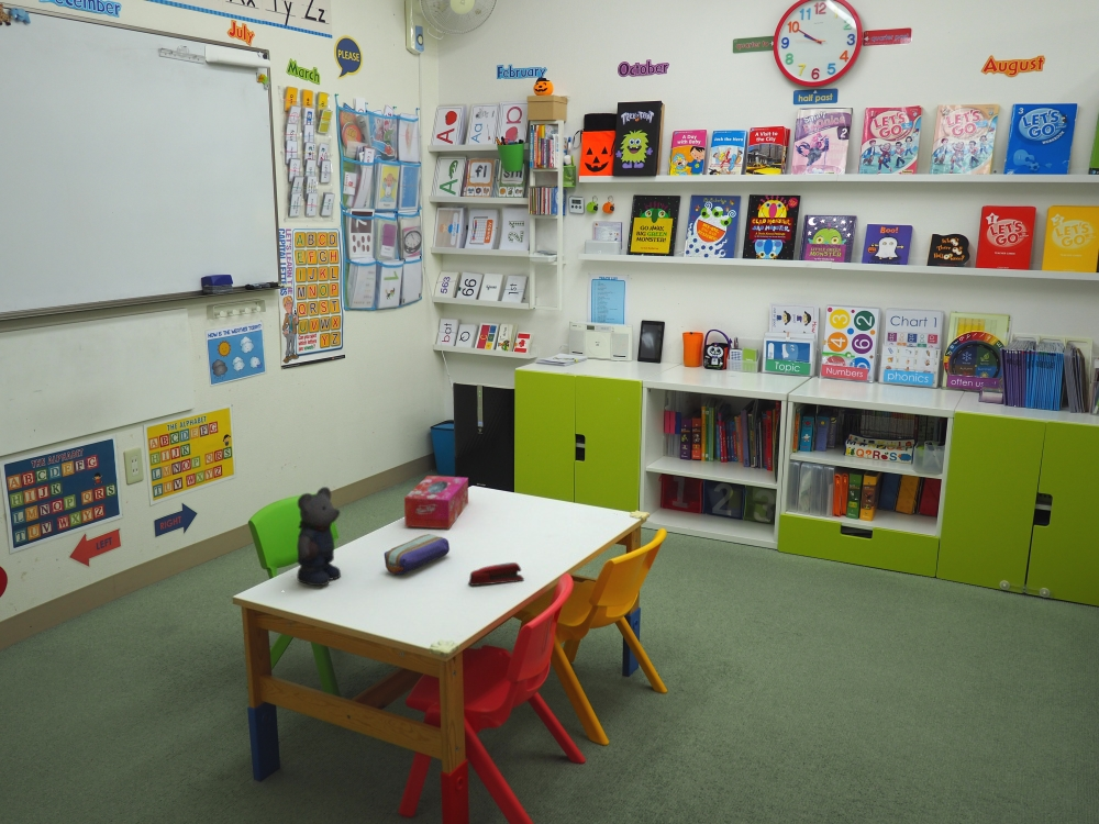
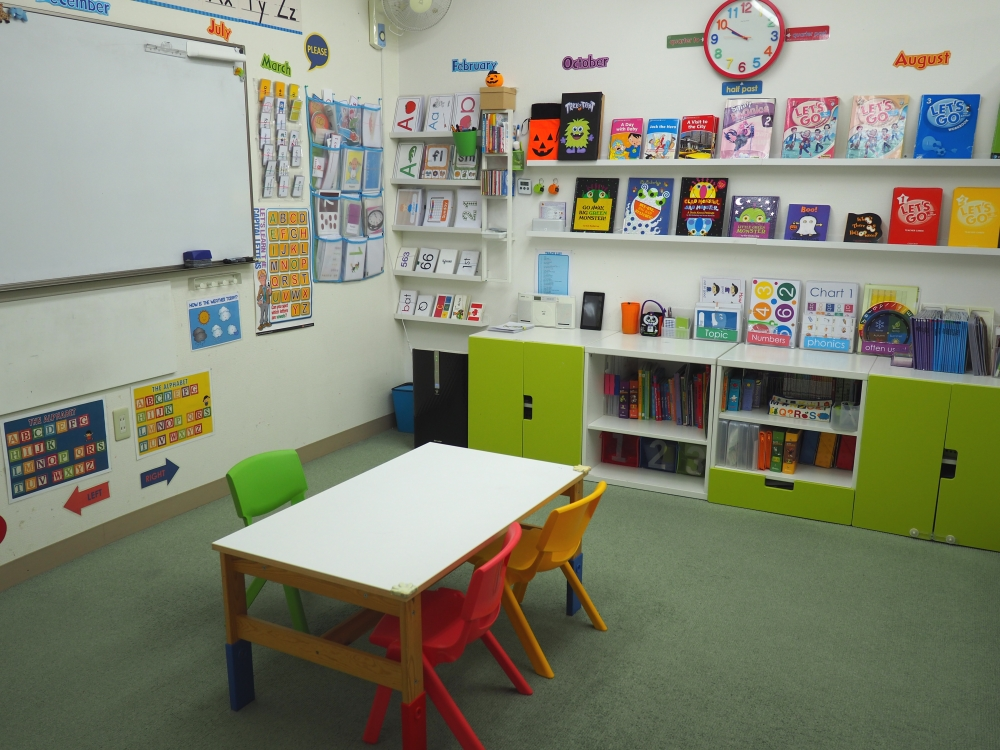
- tissue box (437, 501)
- pencil case (418, 553)
- bear (313, 533)
- stapler (496, 572)
